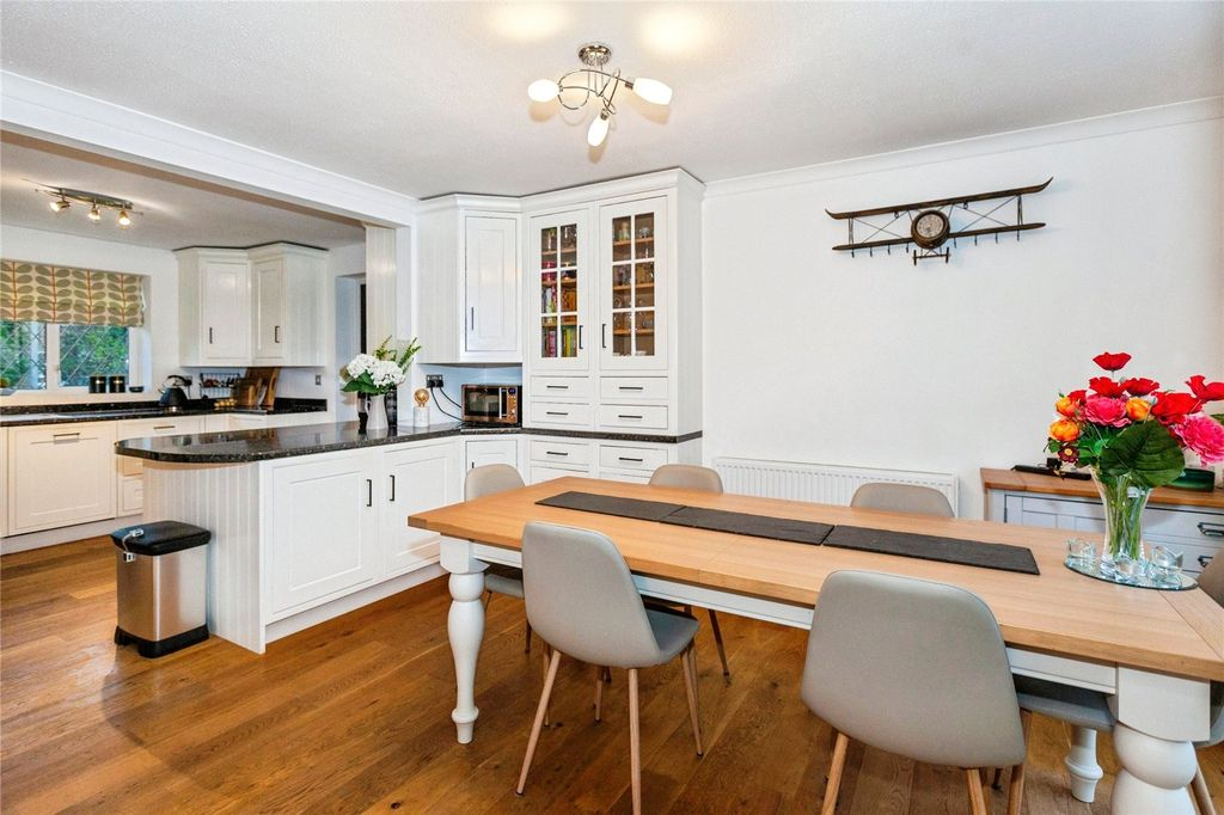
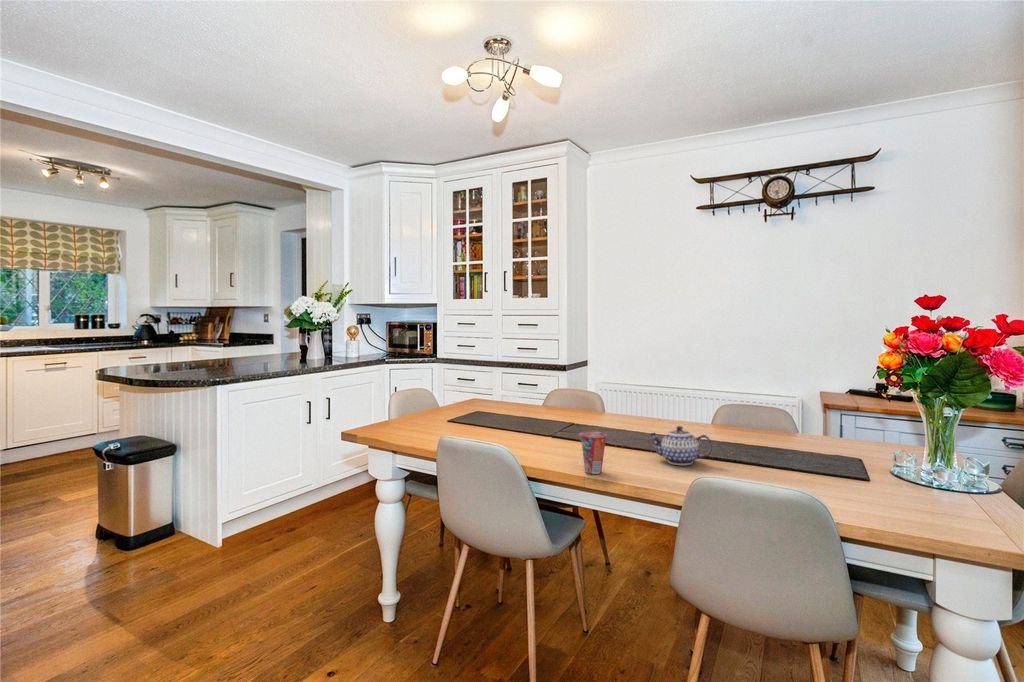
+ teapot (679, 444)
+ cup (592, 452)
